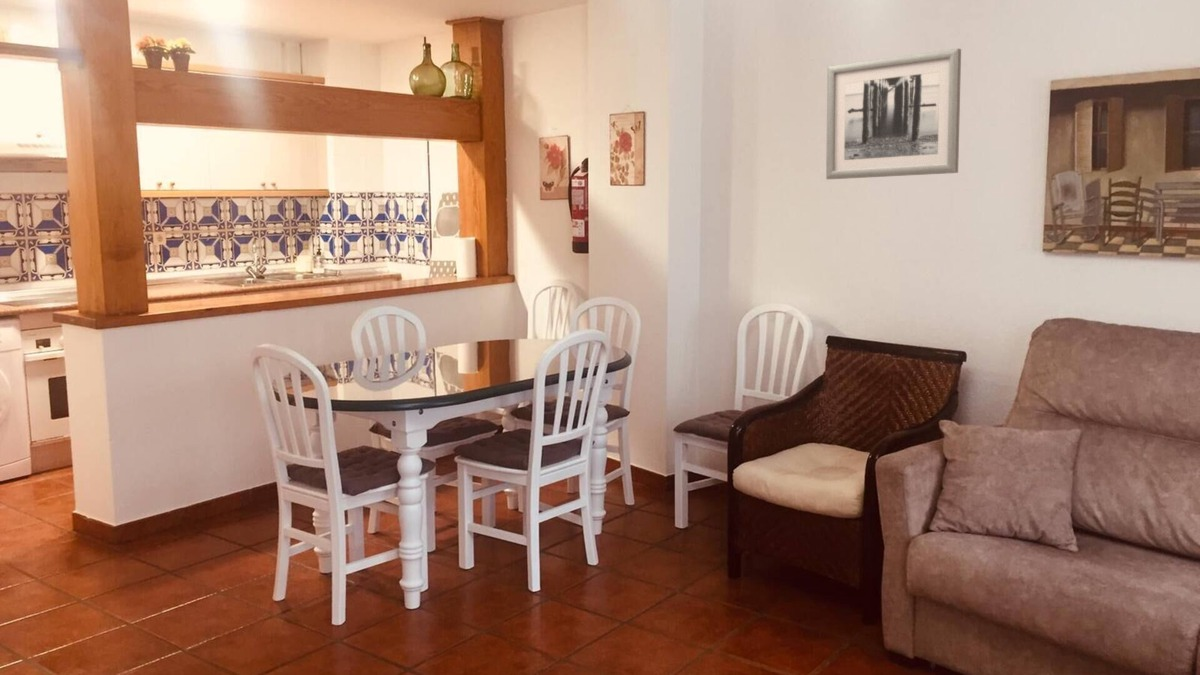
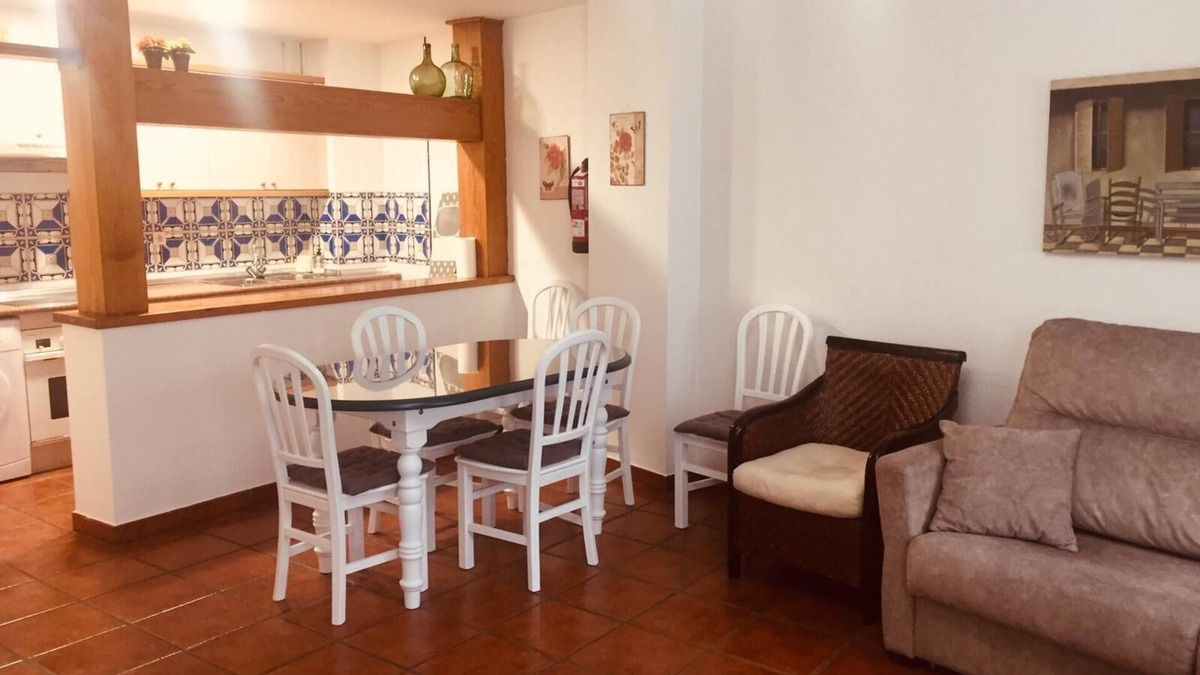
- wall art (890, 117)
